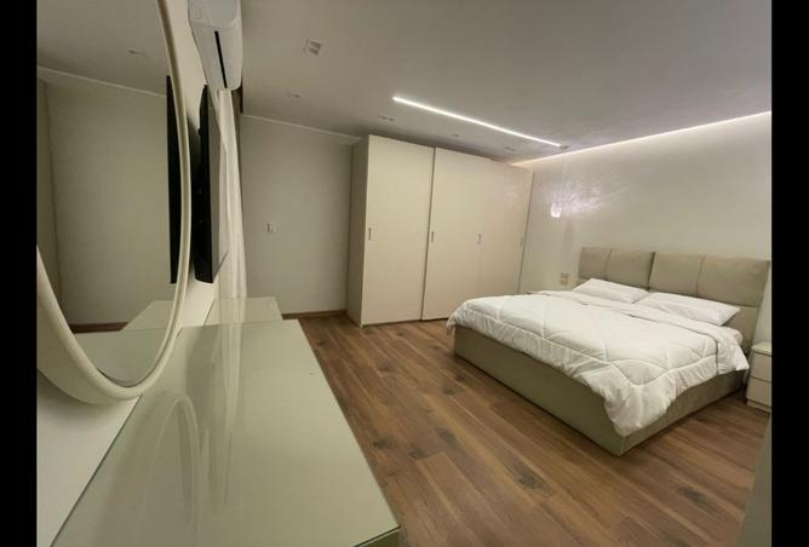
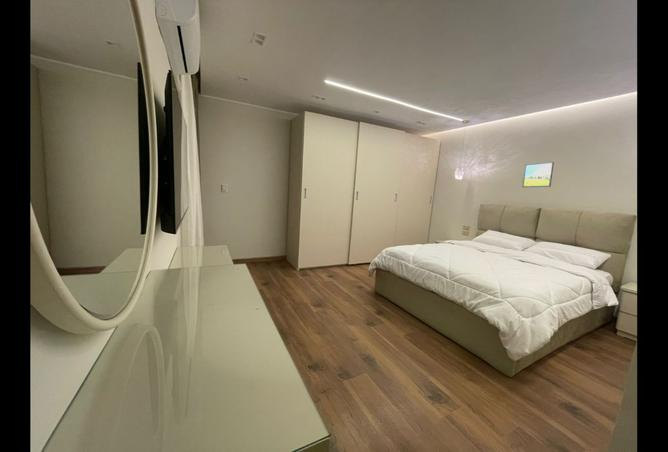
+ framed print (537, 175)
